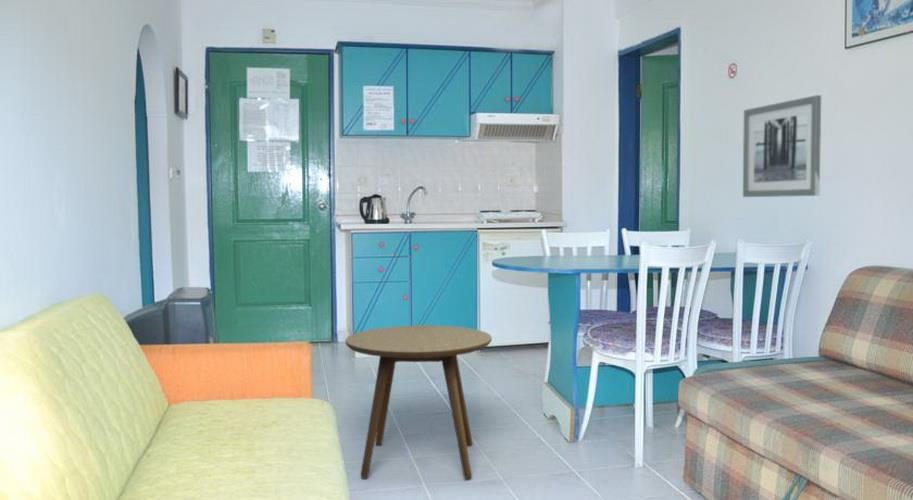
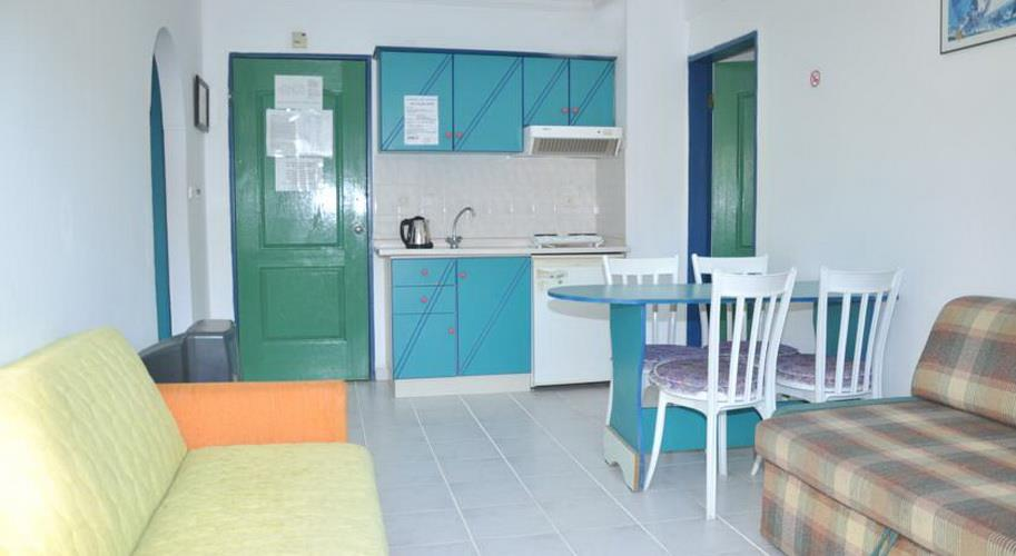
- wall art (779, 150)
- side table (448, 394)
